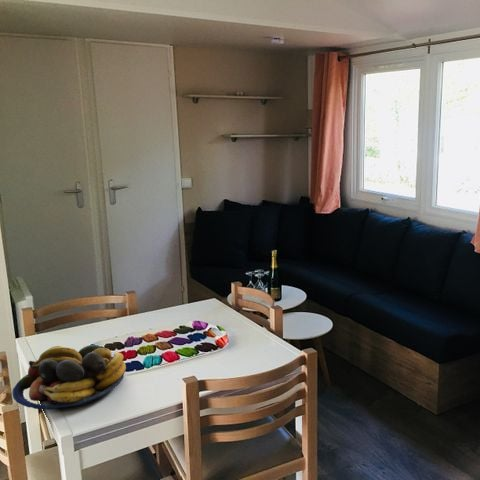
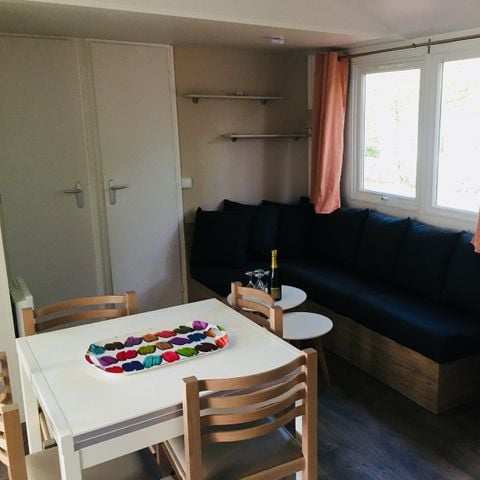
- fruit bowl (67, 365)
